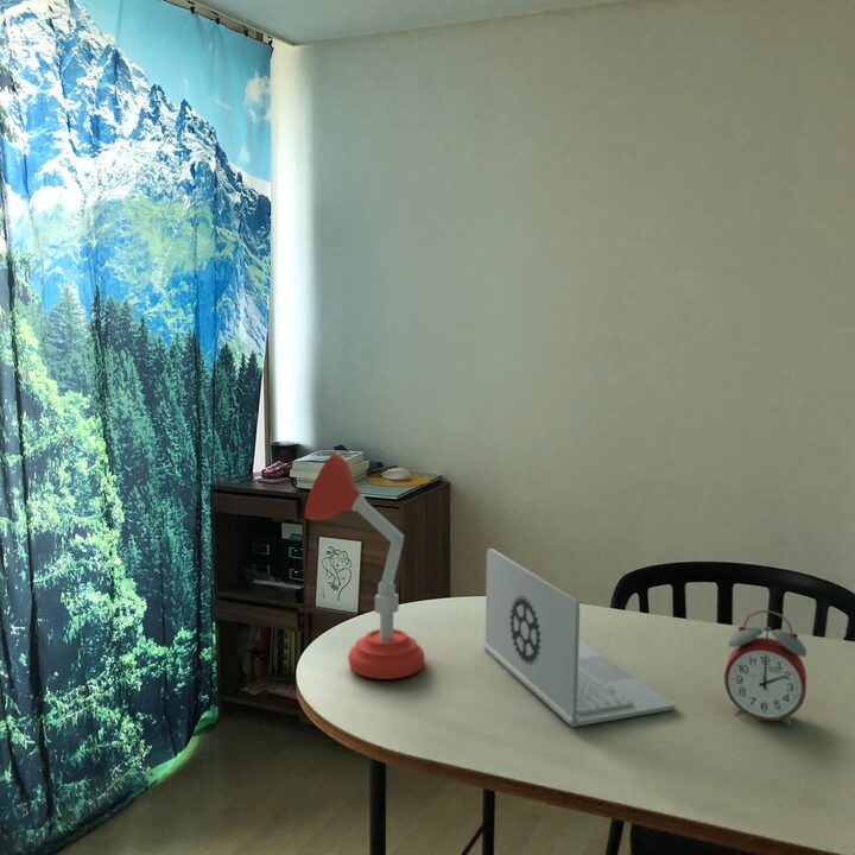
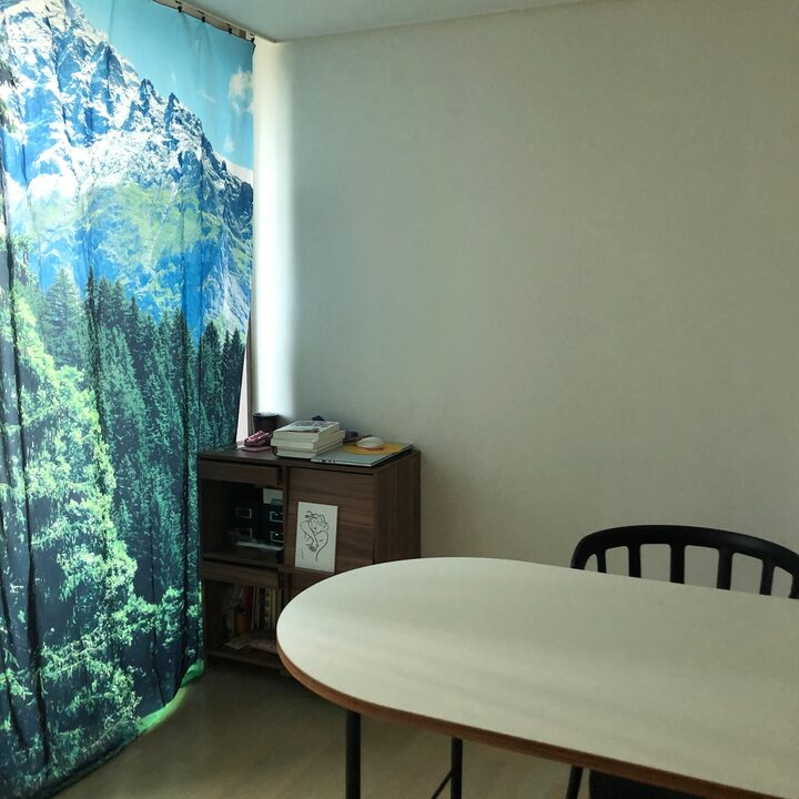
- desk lamp (385, 566)
- laptop (572, 621)
- alarm clock (766, 663)
